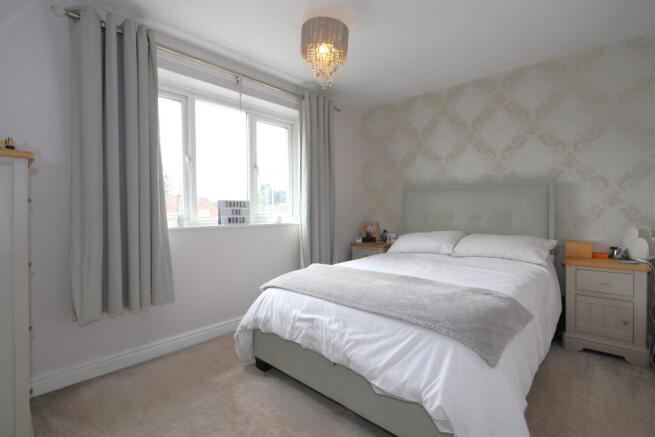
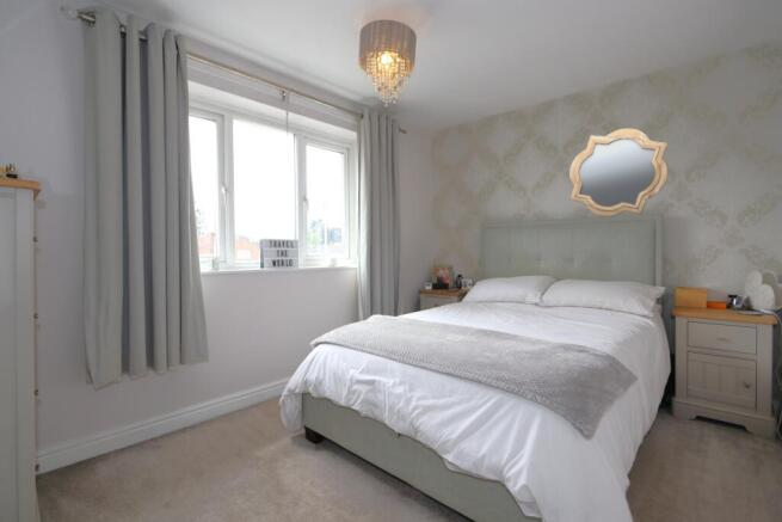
+ mirror (615, 172)
